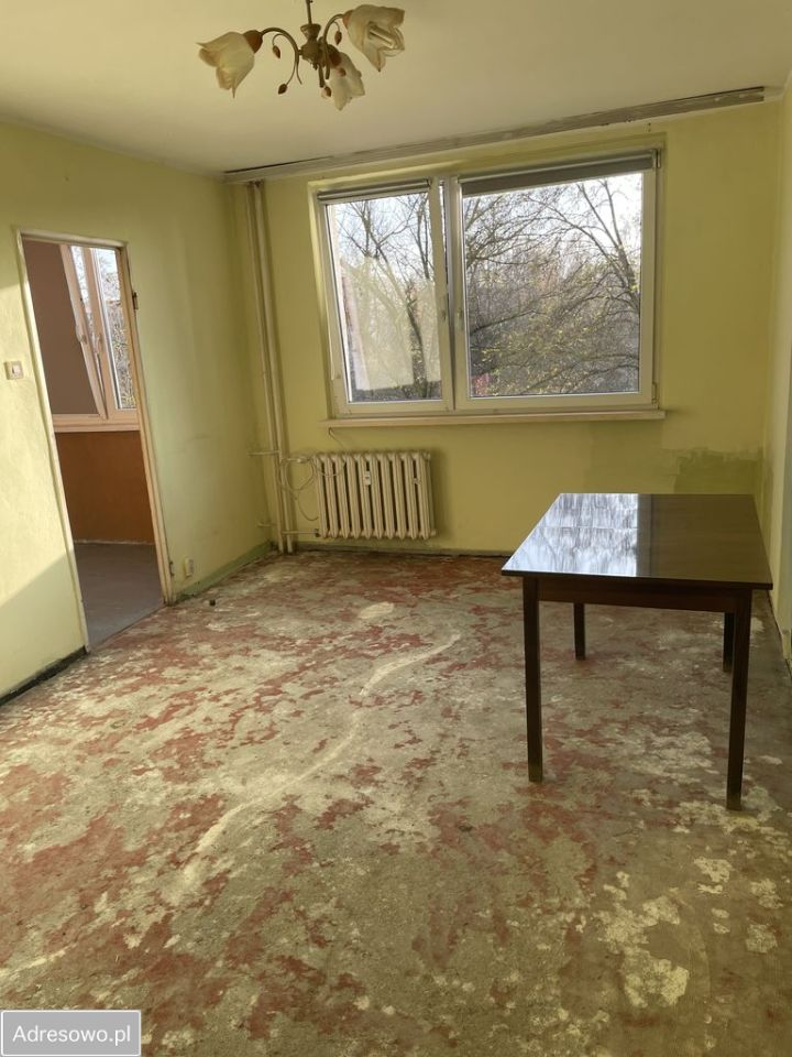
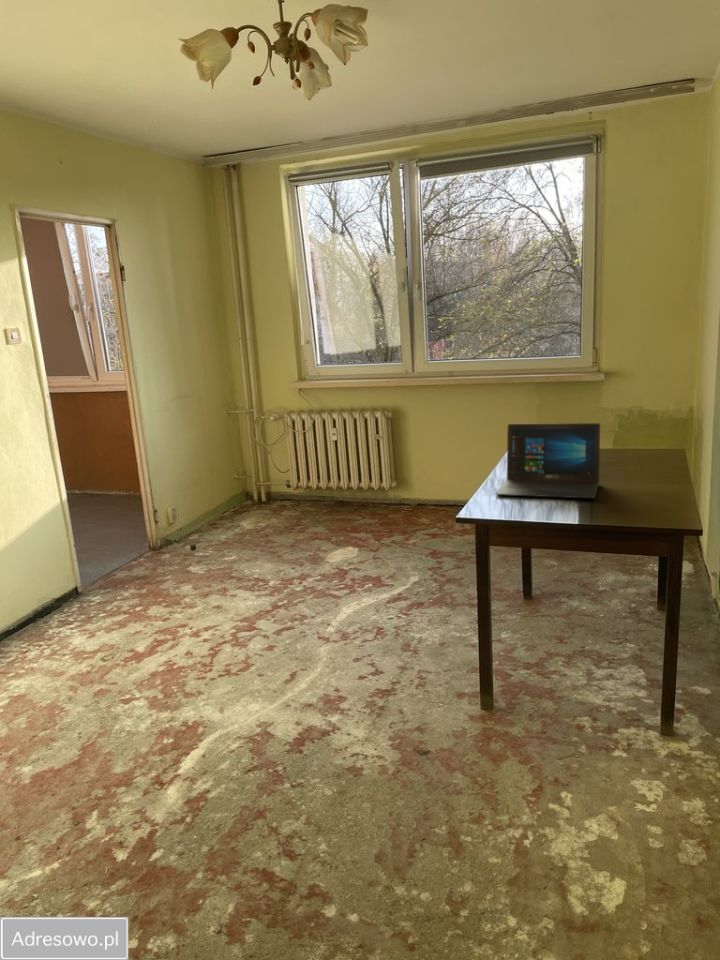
+ laptop (548, 459)
